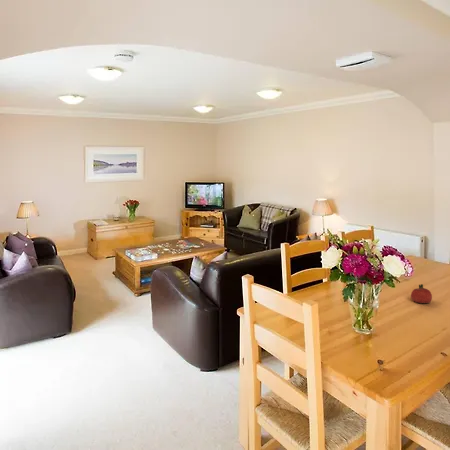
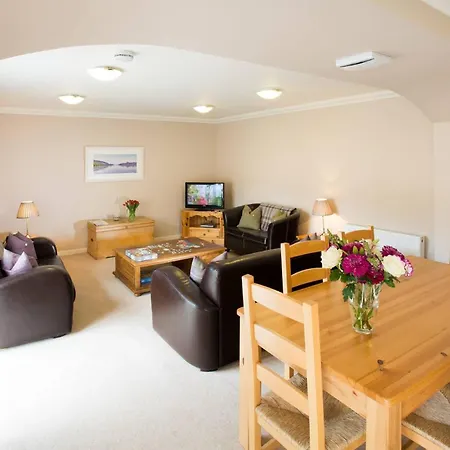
- fruit (421, 292)
